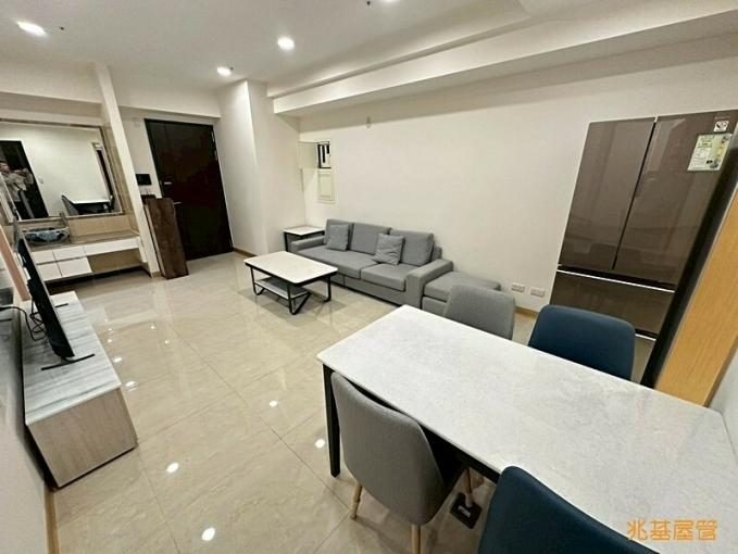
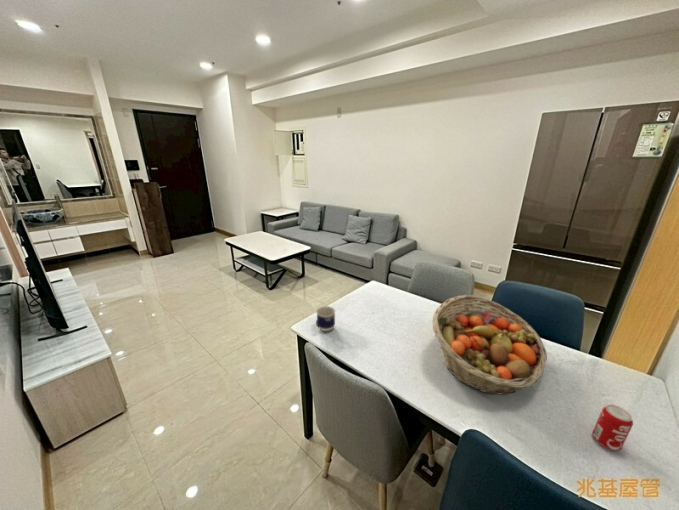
+ beverage can (612, 427)
+ cup (324, 321)
+ fruit basket (486, 341)
